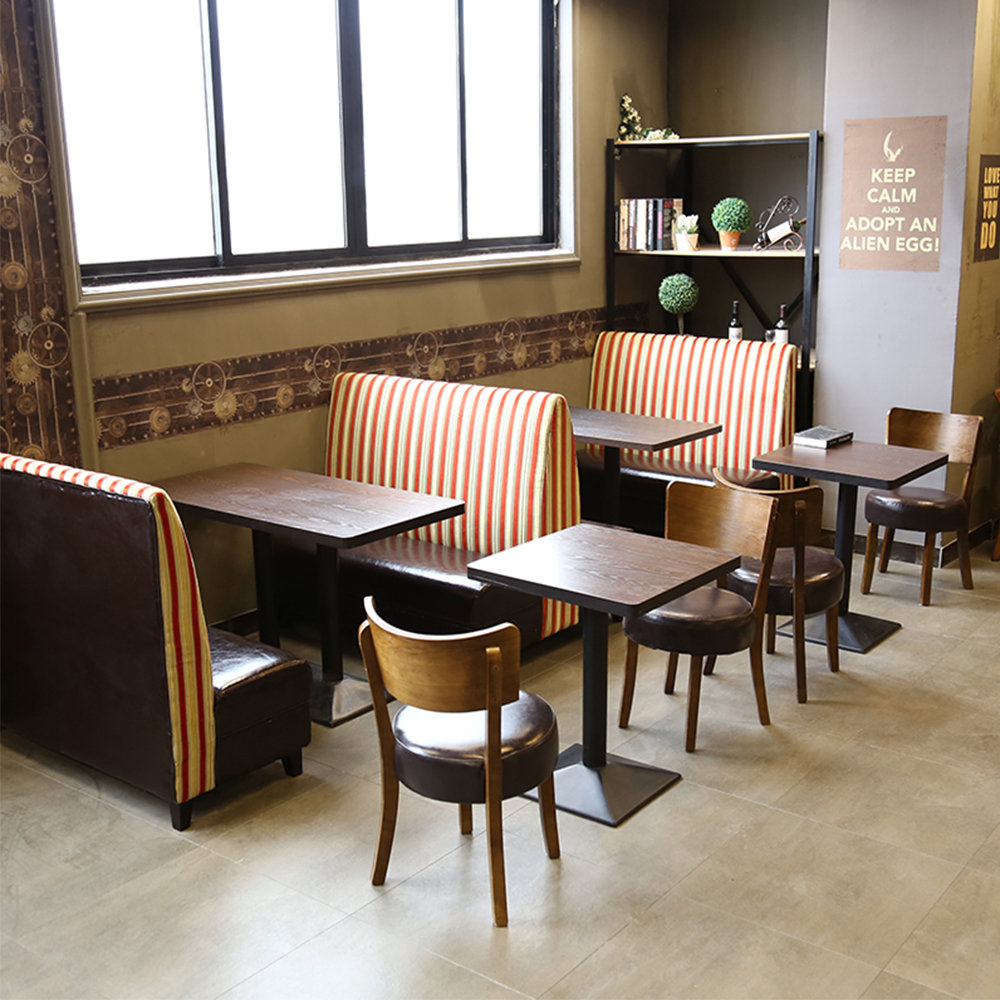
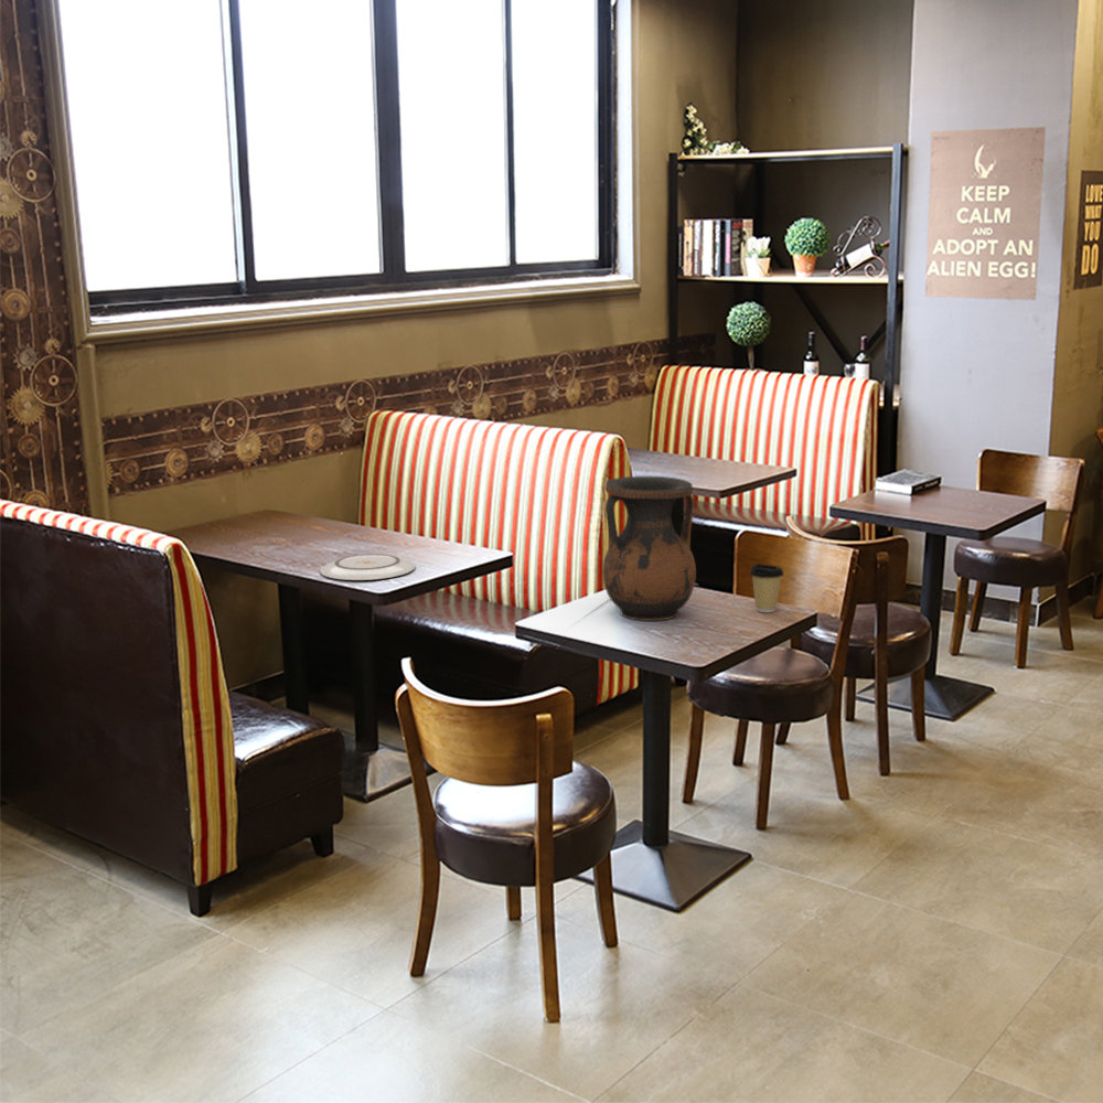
+ coffee cup (765, 588)
+ plate (367, 565)
+ vase (649, 548)
